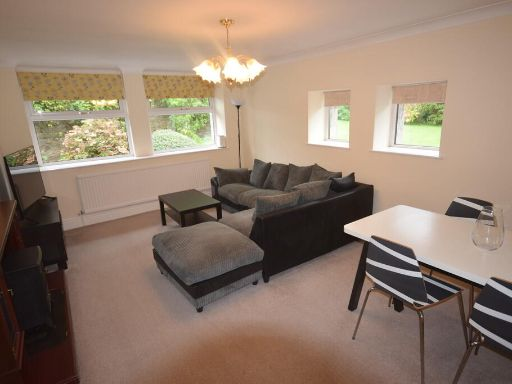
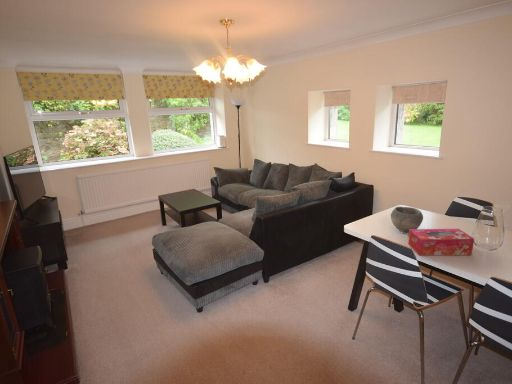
+ tissue box (439, 241)
+ bowl (406, 219)
